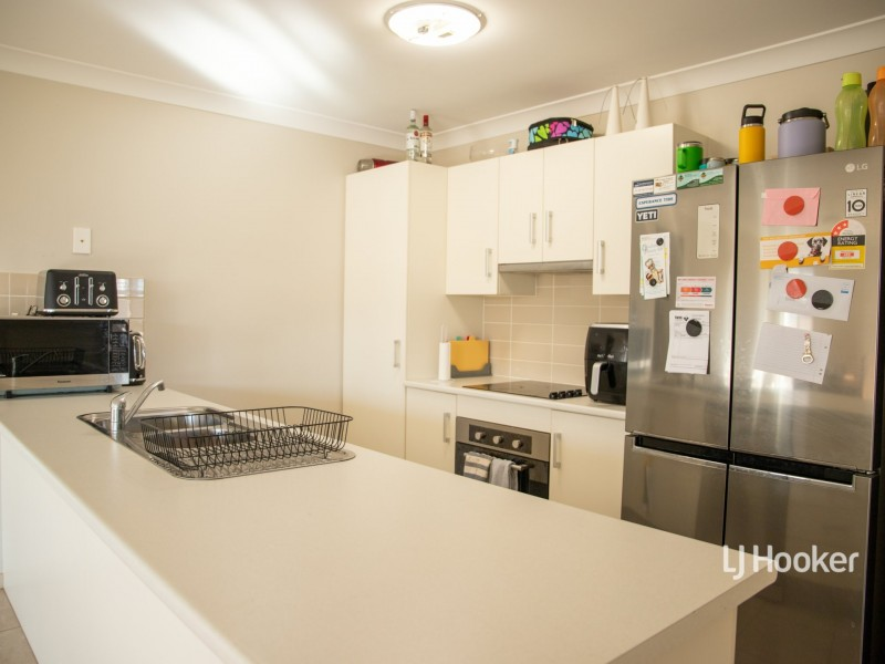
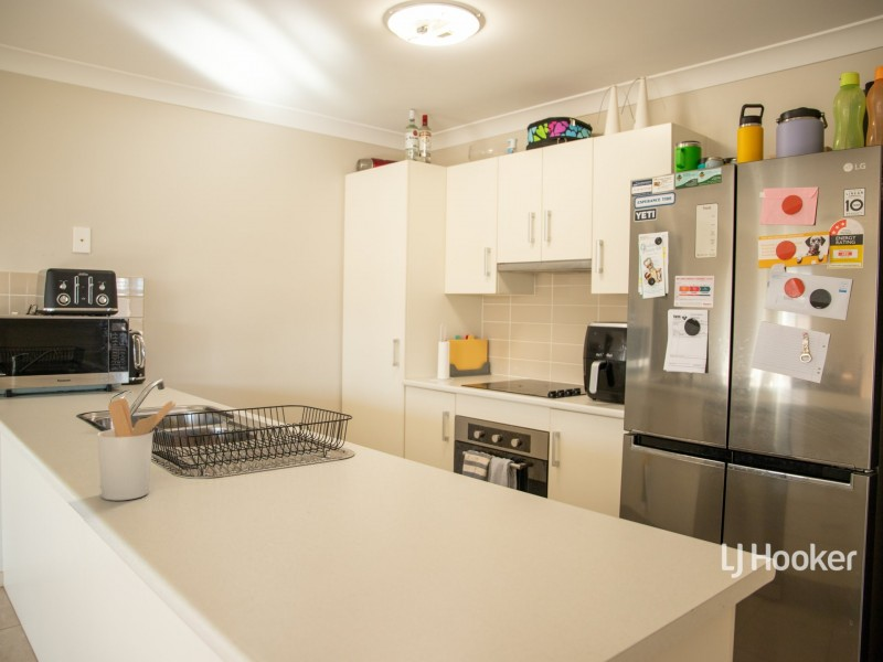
+ utensil holder (139, 446)
